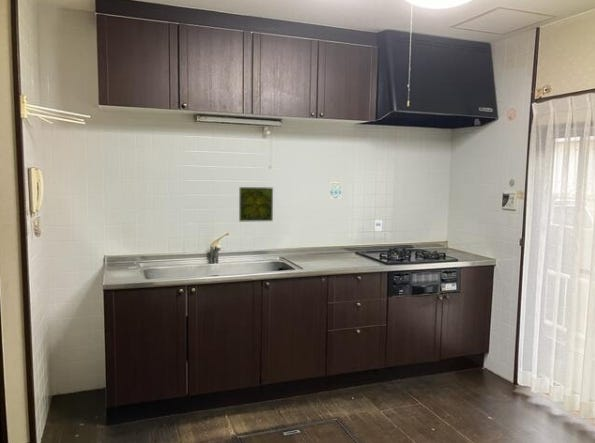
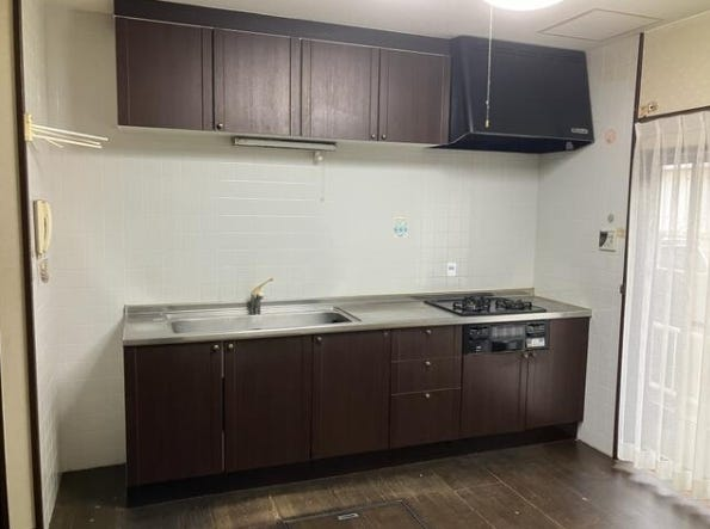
- decorative tile (256, 204)
